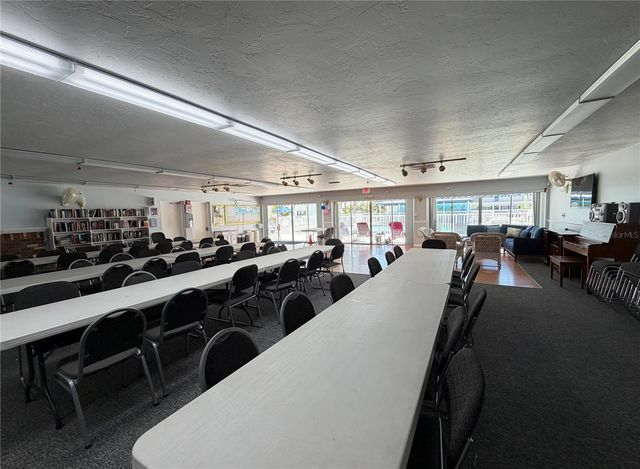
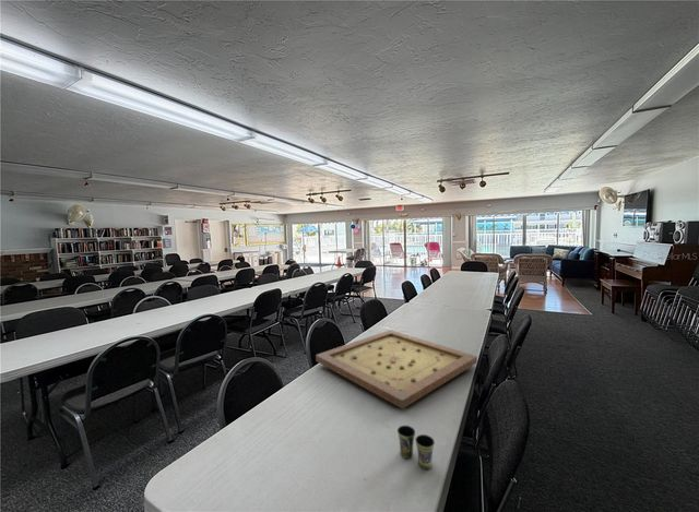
+ cup (417, 446)
+ gameboard (394, 360)
